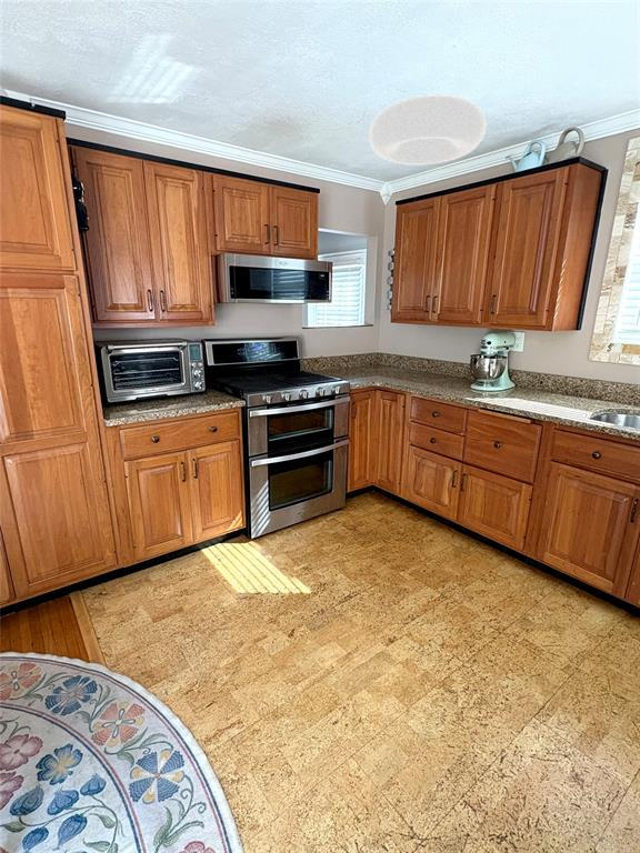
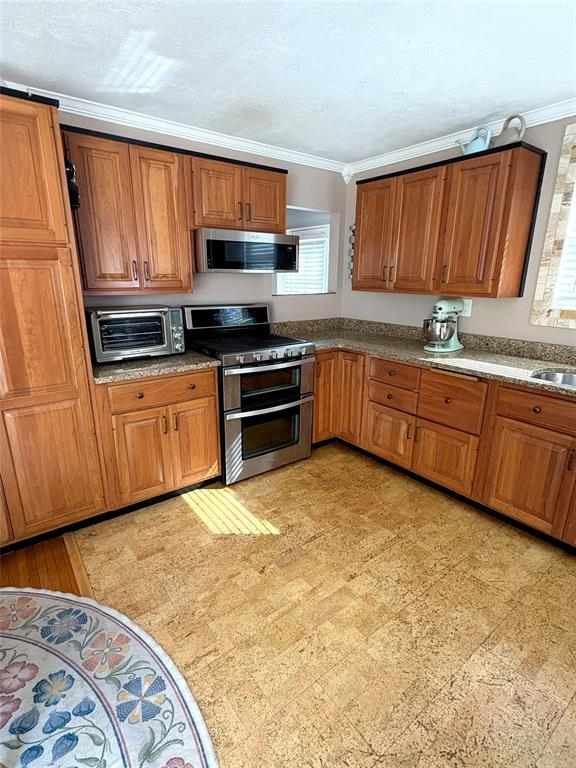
- ceiling light (426, 133)
